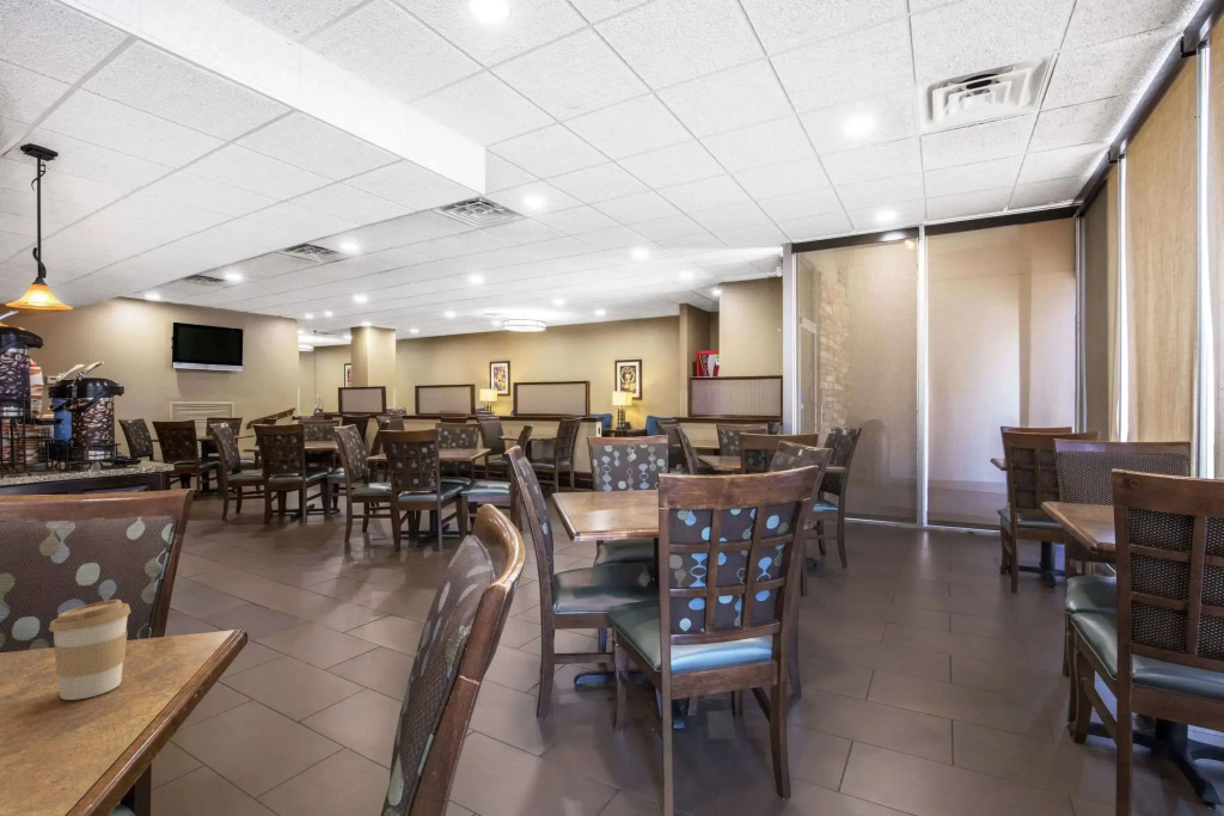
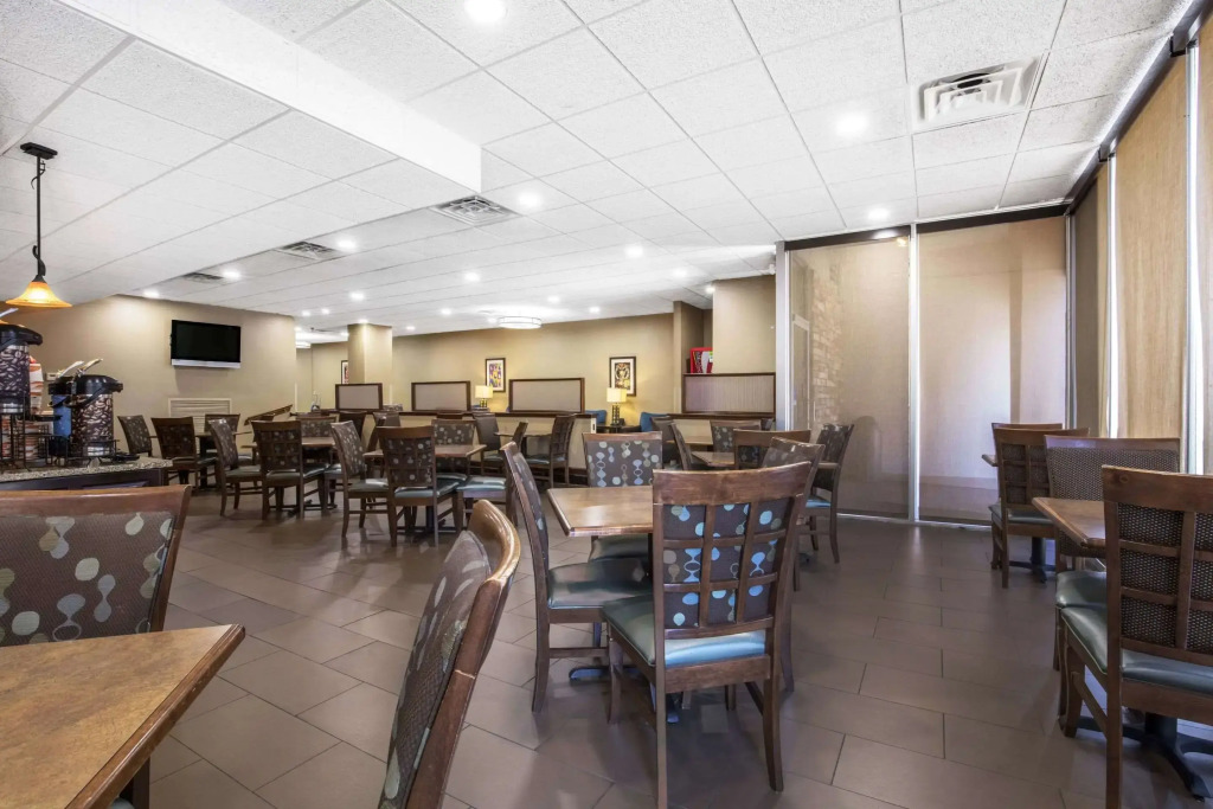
- coffee cup (91, 646)
